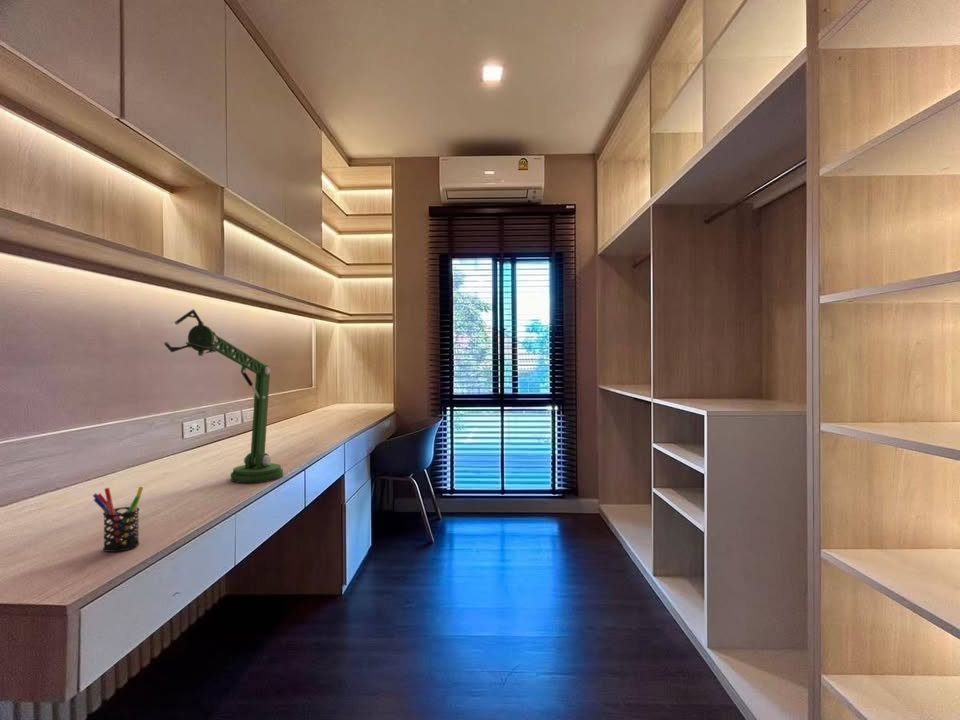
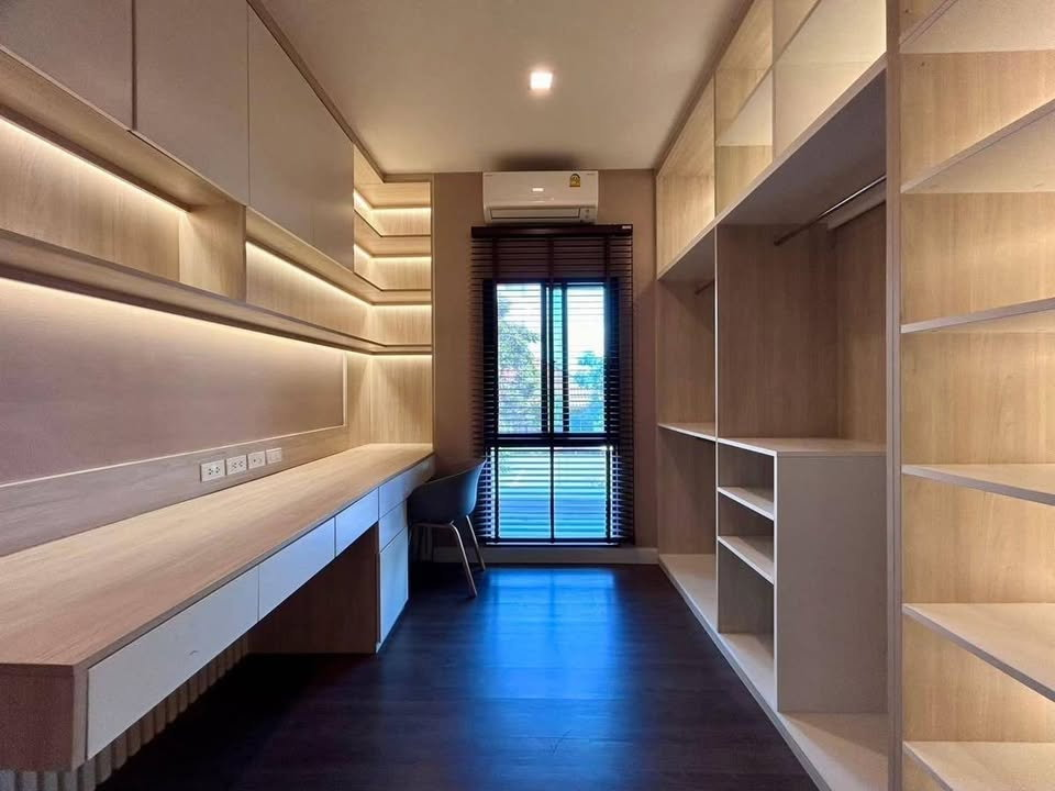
- desk lamp (253, 397)
- pen holder (122, 516)
